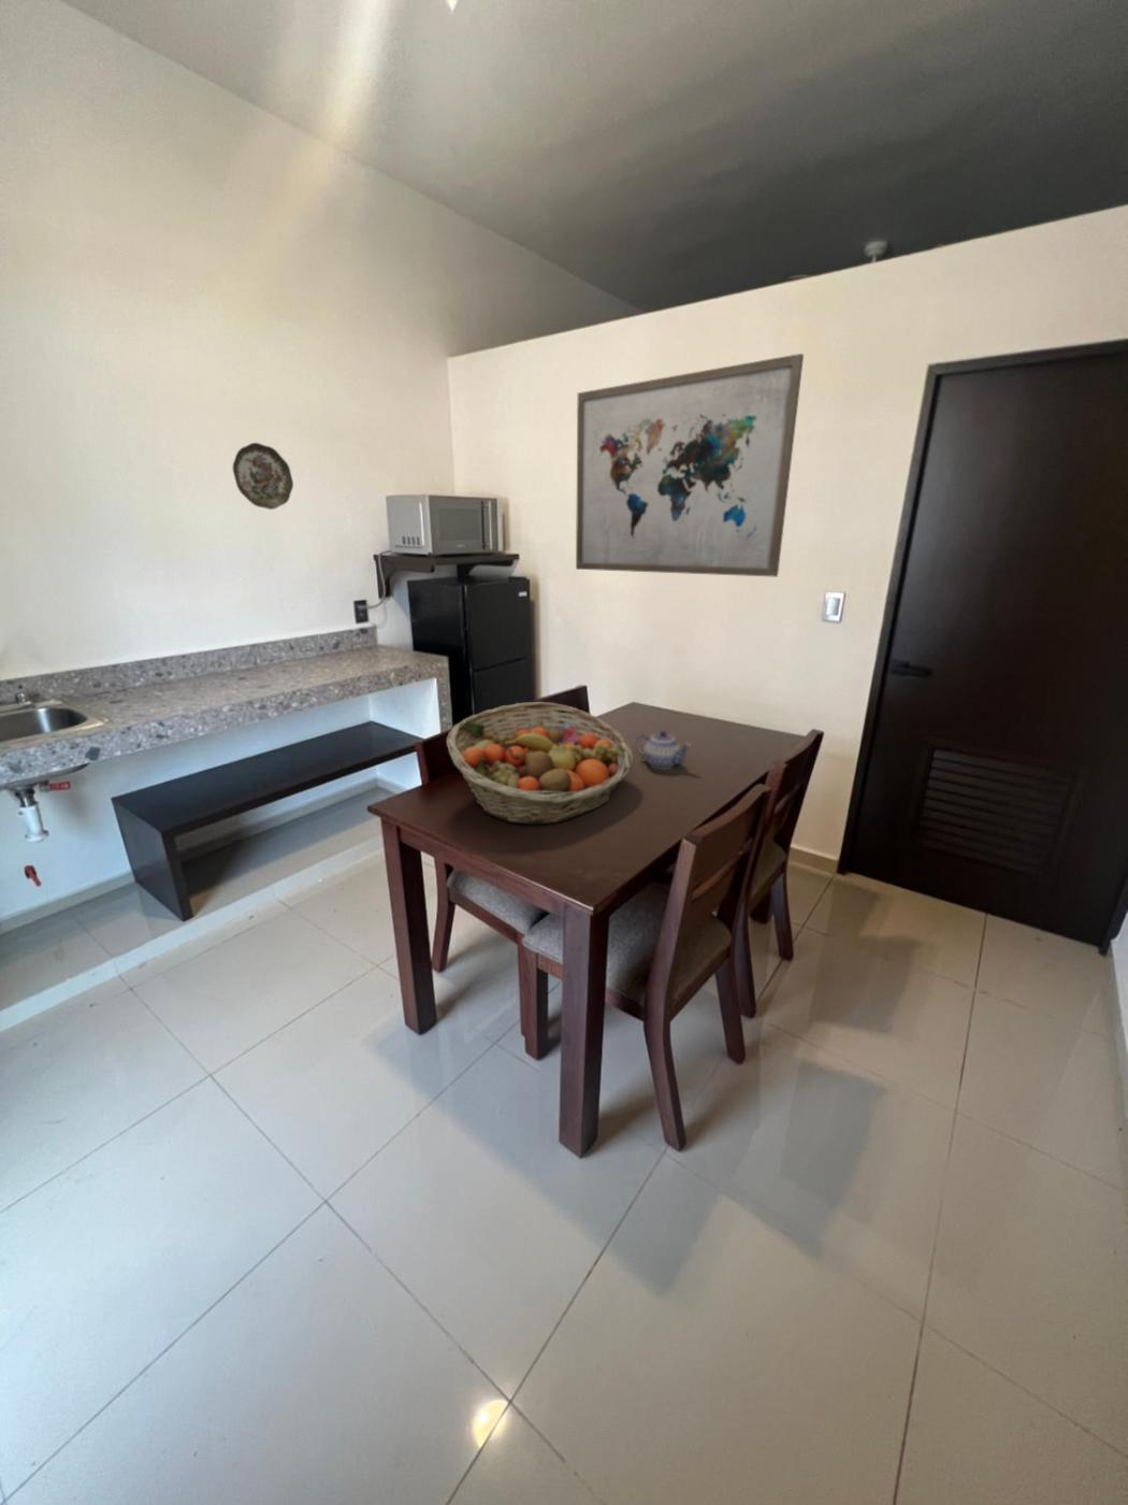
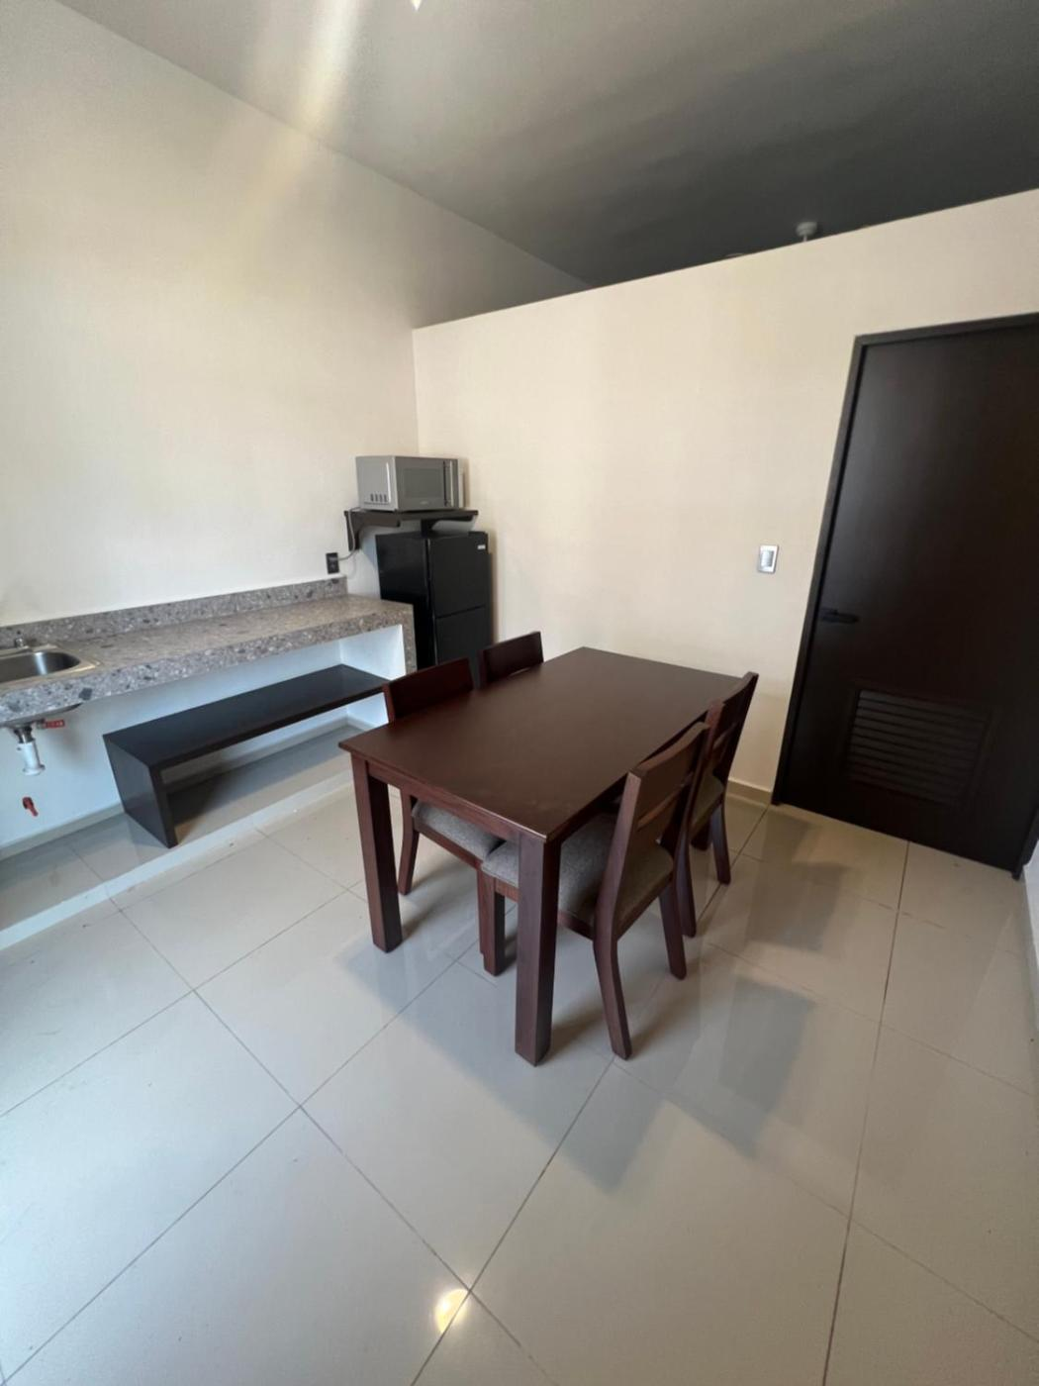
- fruit basket (543, 758)
- decorative plate (262, 476)
- wall art (672, 479)
- teapot (662, 748)
